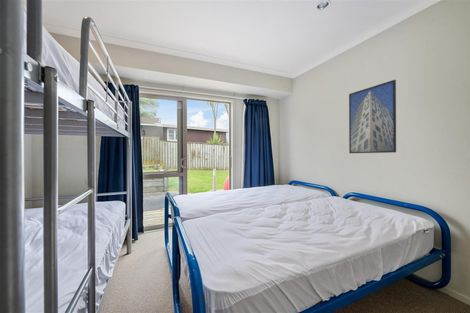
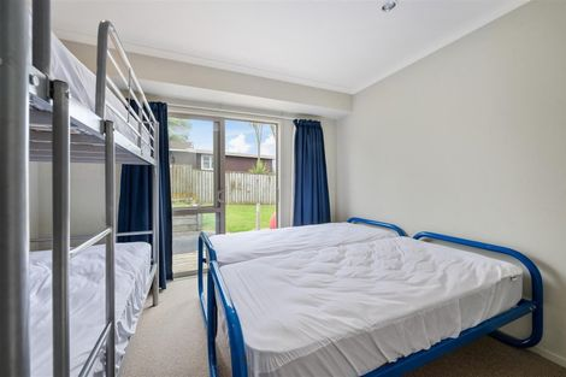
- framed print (370, 120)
